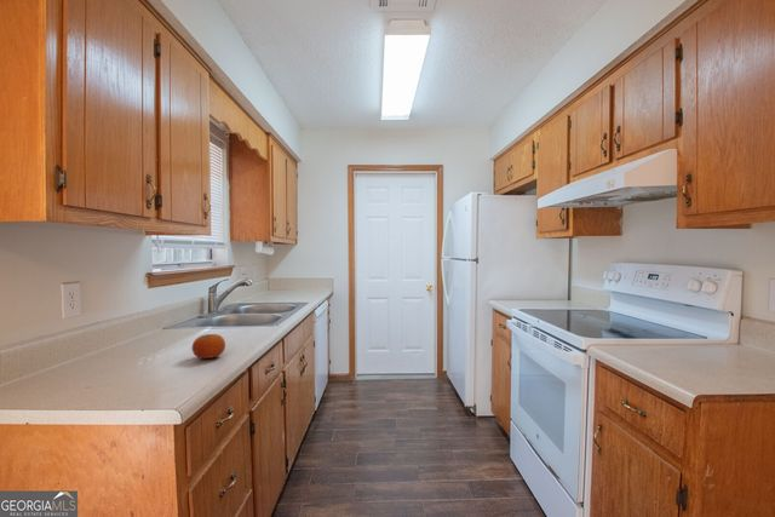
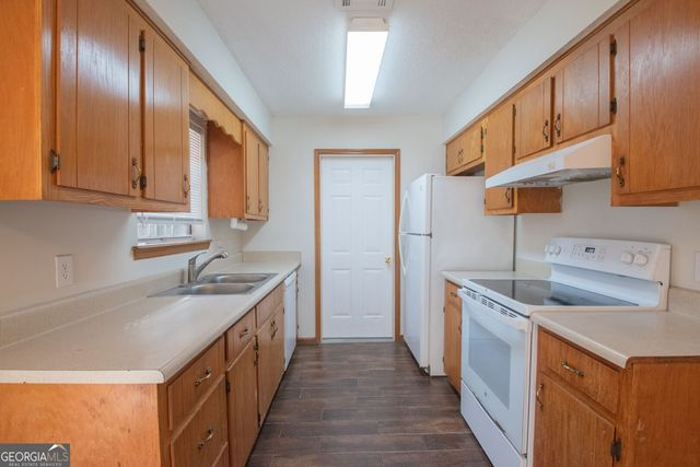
- fruit (208, 345)
